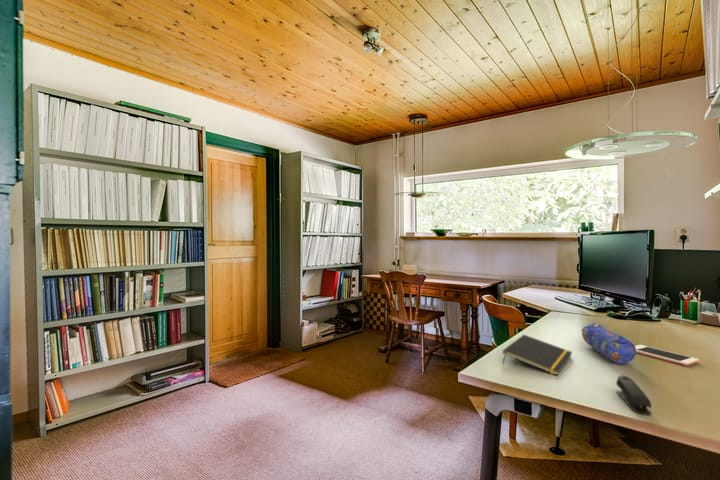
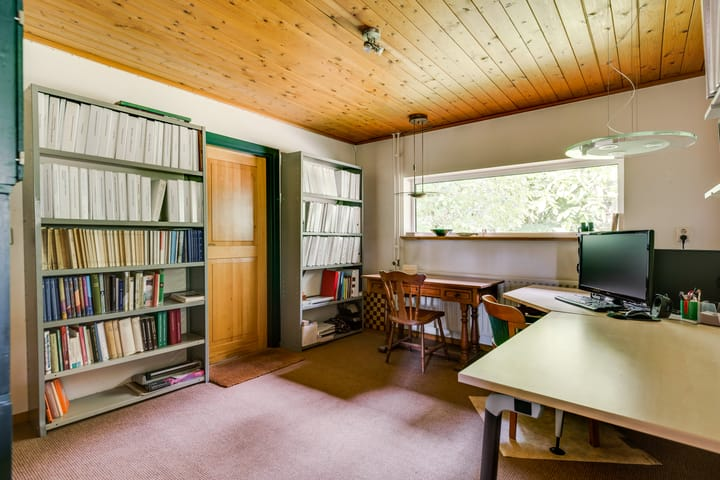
- cell phone (661, 354)
- notepad (538, 352)
- pencil case (606, 341)
- stapler (632, 393)
